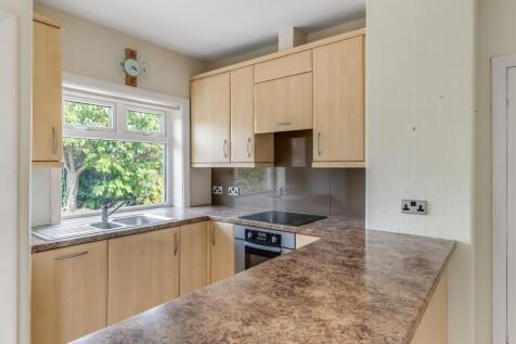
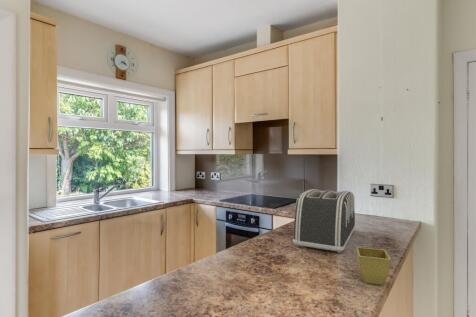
+ flower pot (372, 266)
+ toaster (327, 213)
